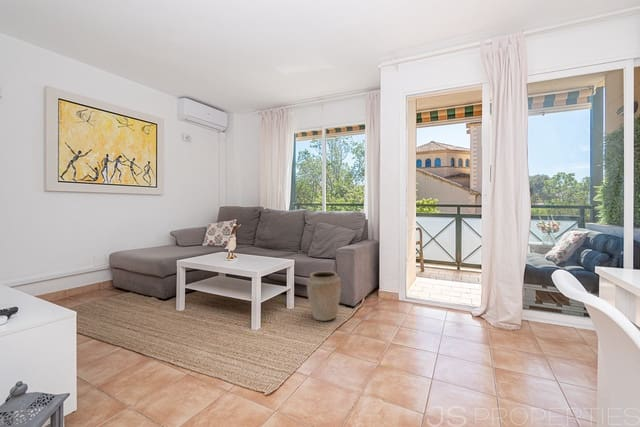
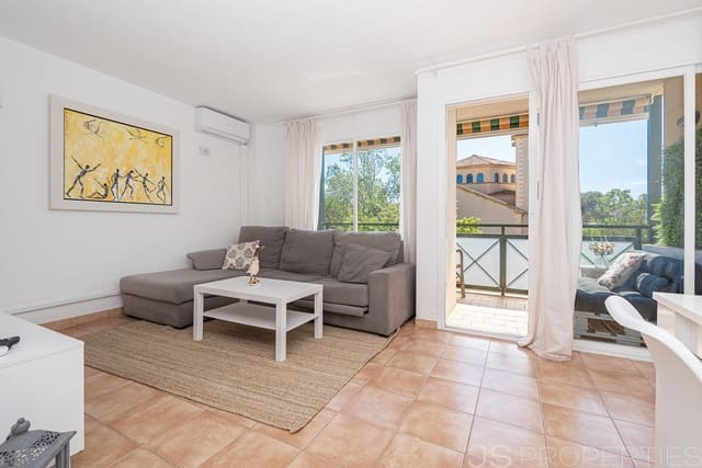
- vase (323, 295)
